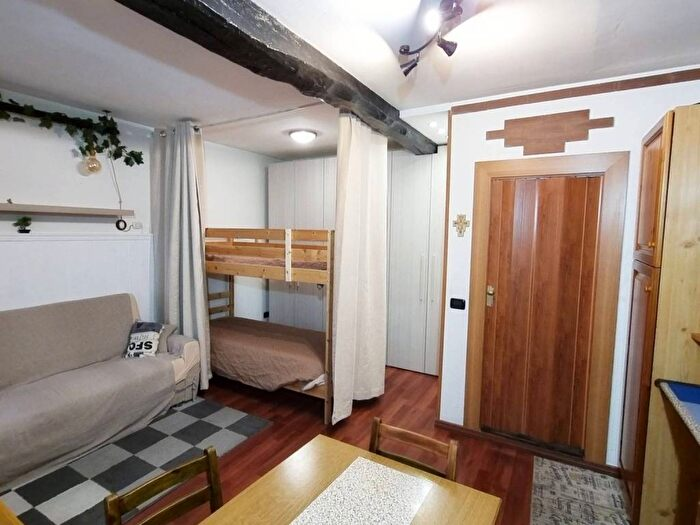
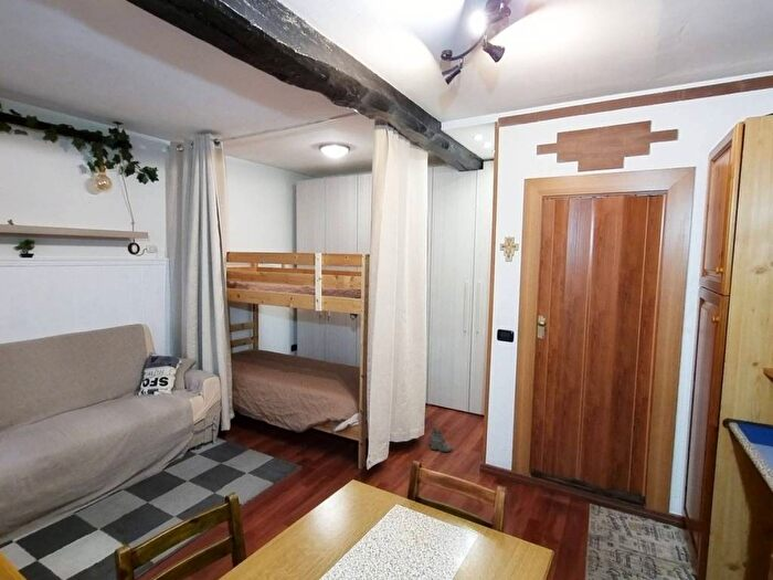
+ boots (440, 439)
